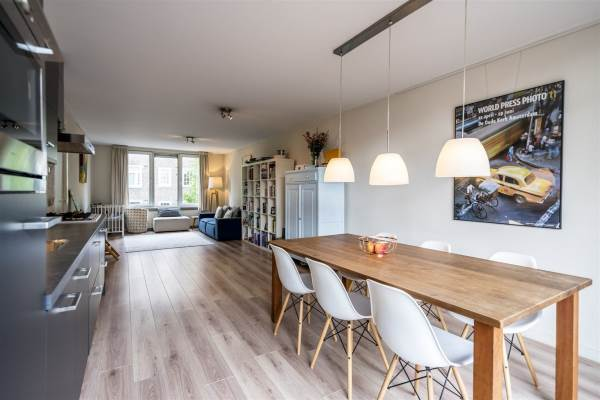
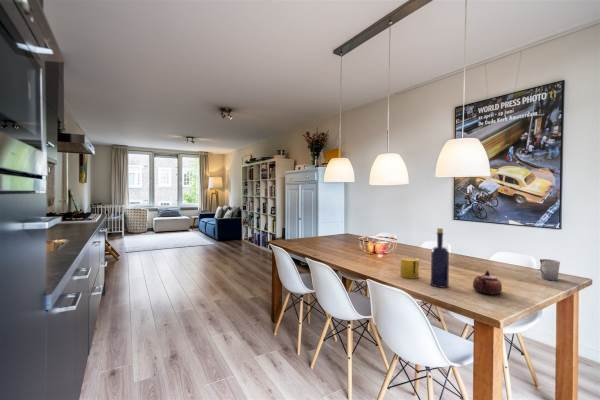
+ teapot (486, 281)
+ cup (547, 269)
+ cup (409, 267)
+ bottle (439, 256)
